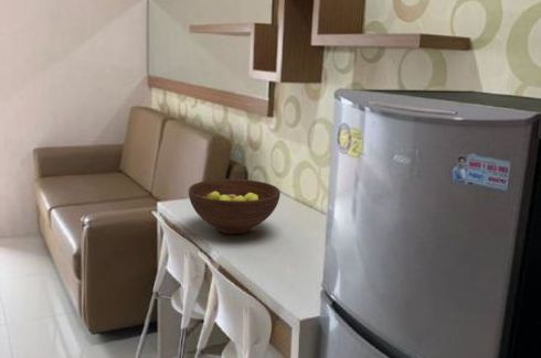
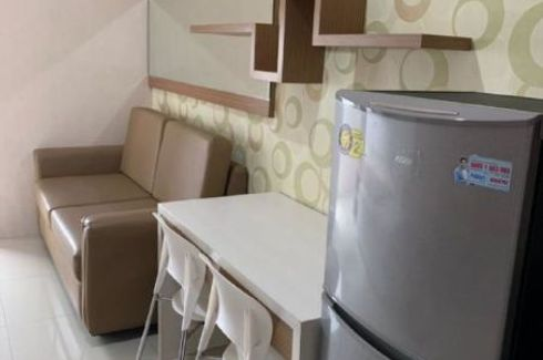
- fruit bowl (234, 209)
